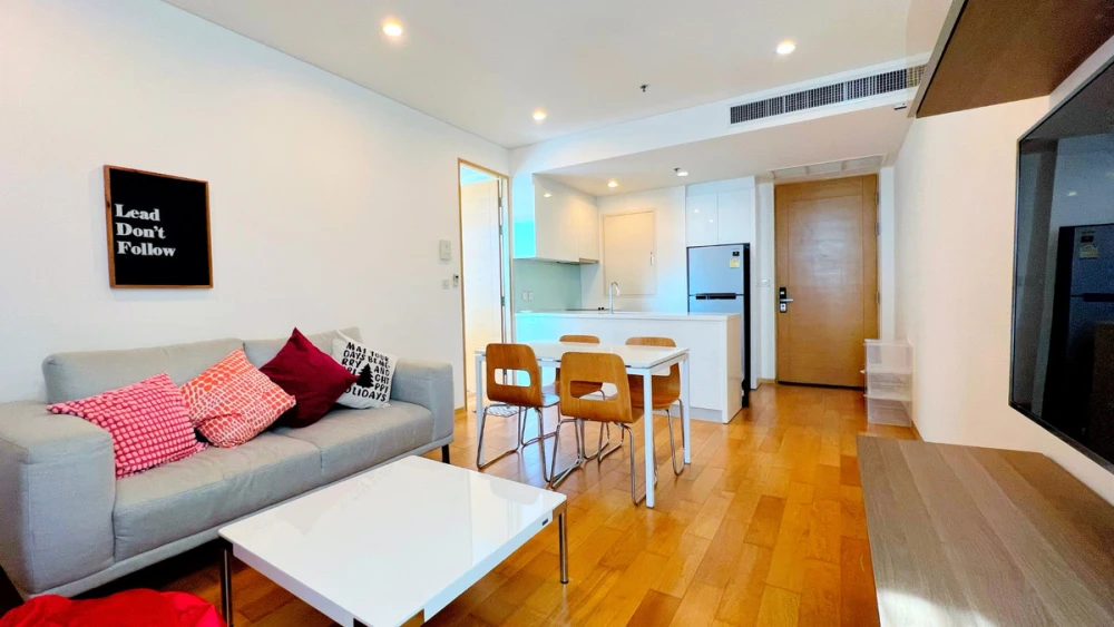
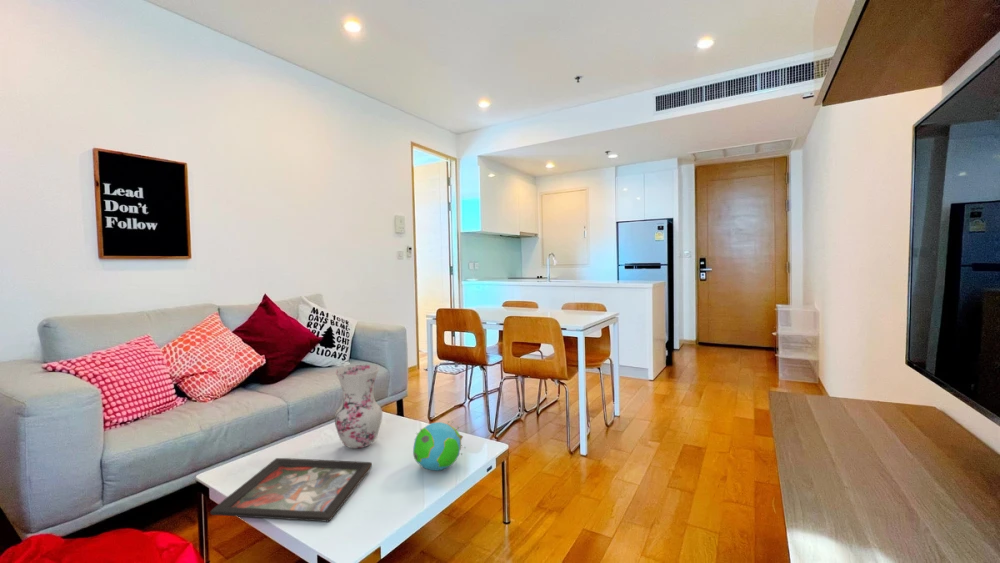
+ decorative tray (299, 486)
+ vase (358, 407)
+ decorative ball (436, 445)
